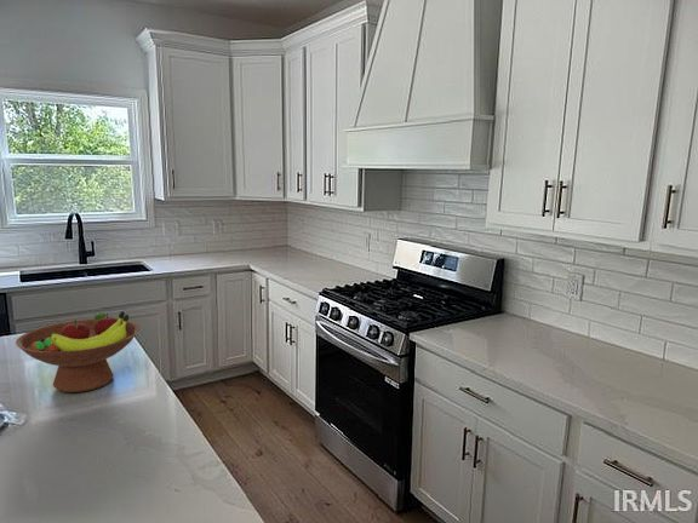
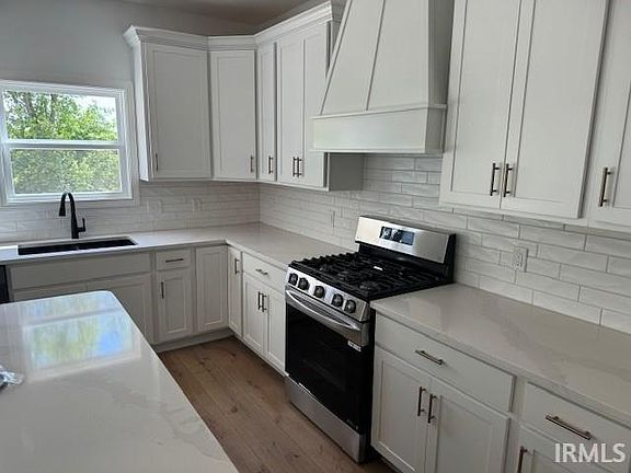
- fruit bowl (81, 349)
